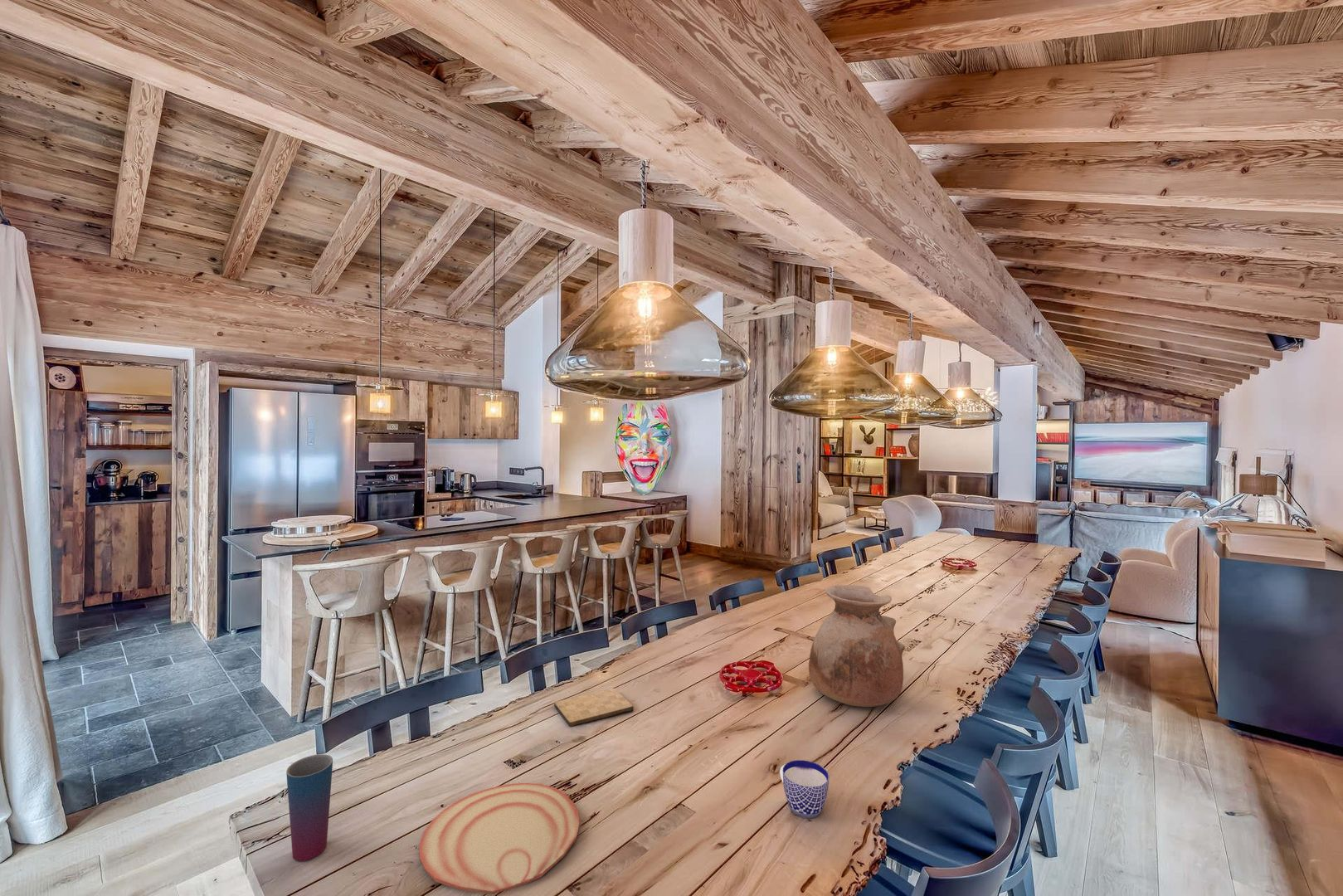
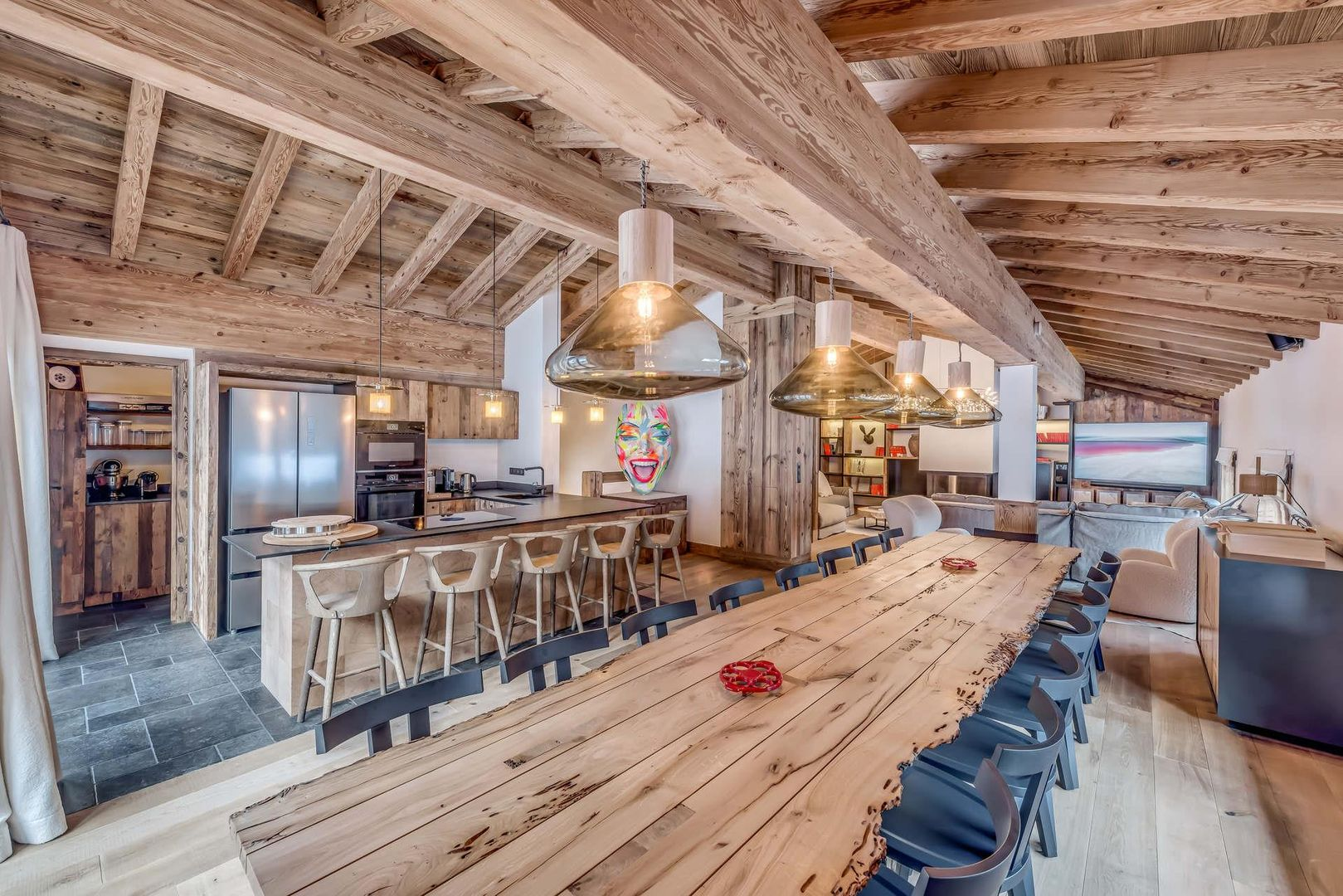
- cutting board (593, 706)
- cup (309, 807)
- vase (855, 643)
- plate (502, 824)
- cup (800, 786)
